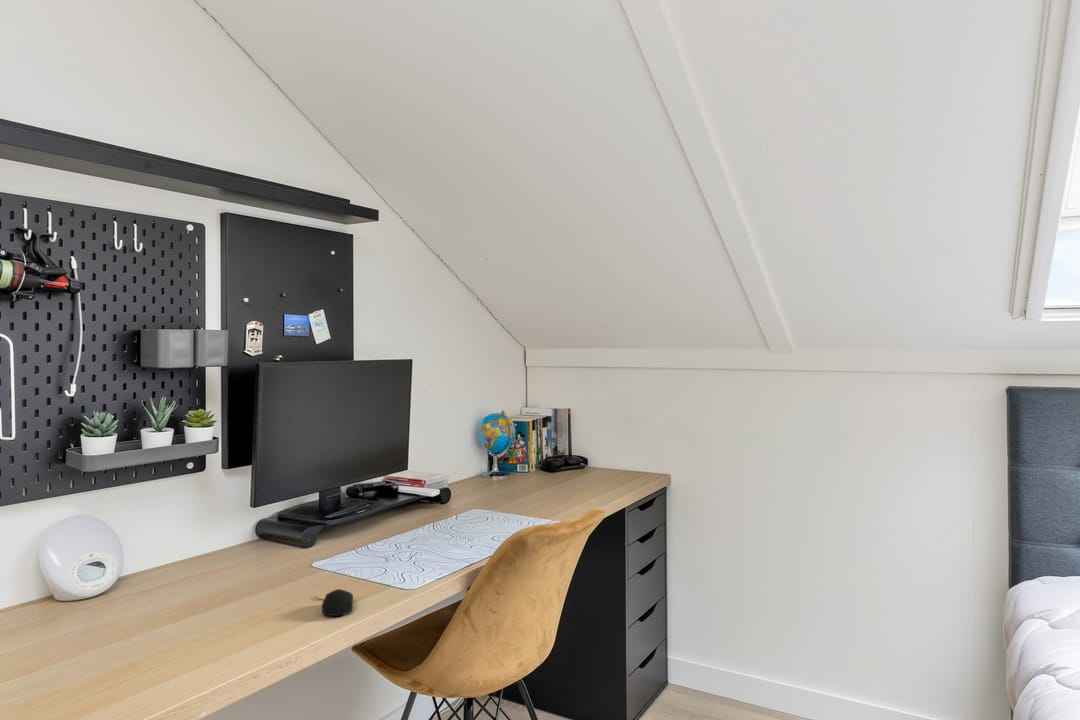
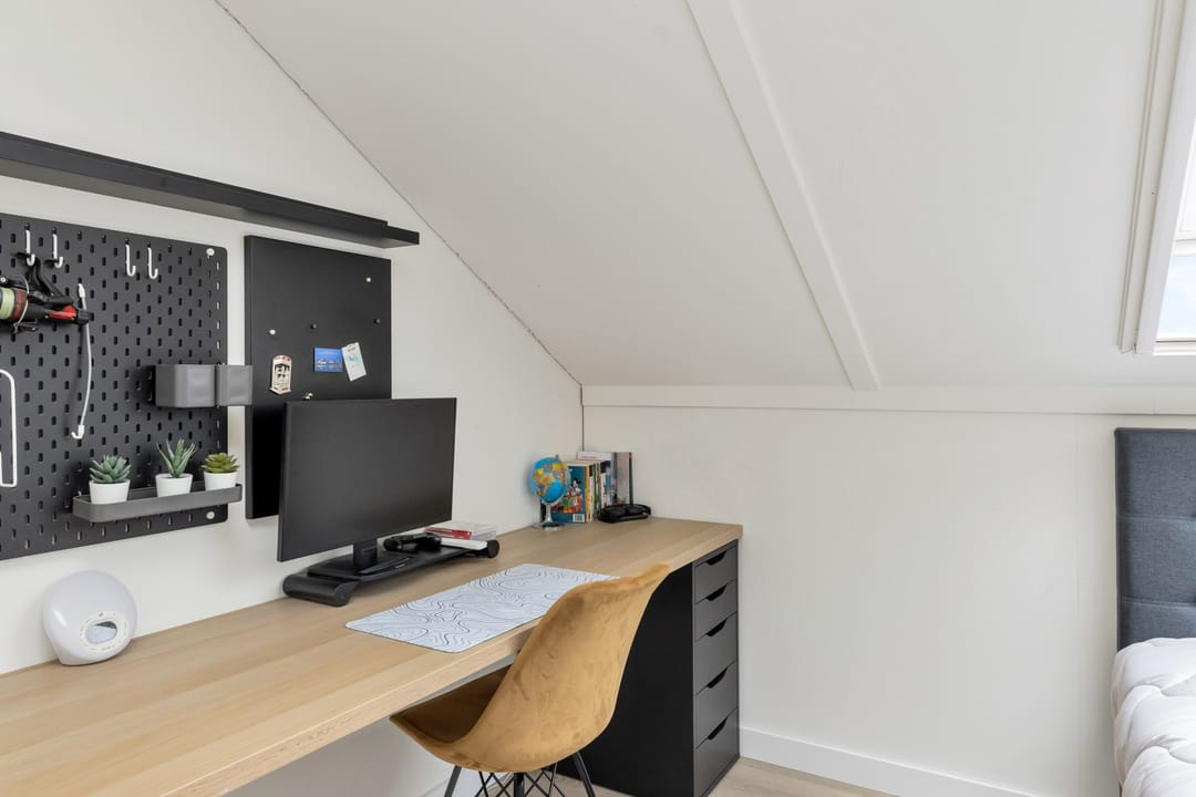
- computer mouse (332, 596)
